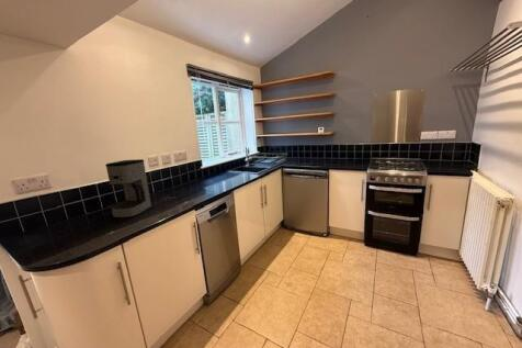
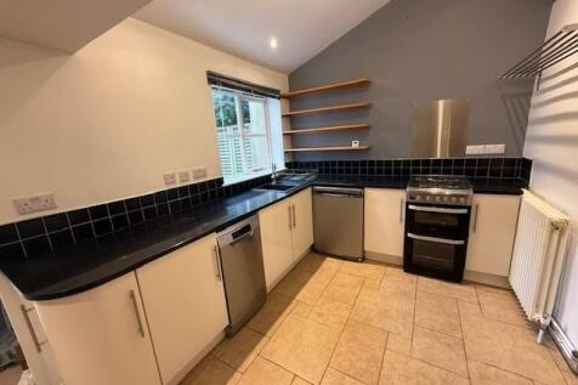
- coffee maker (129, 187)
